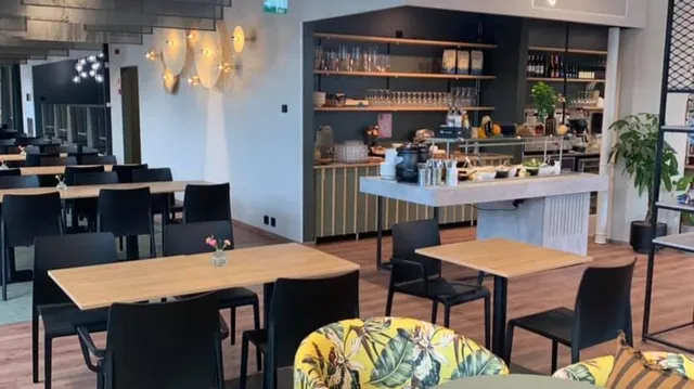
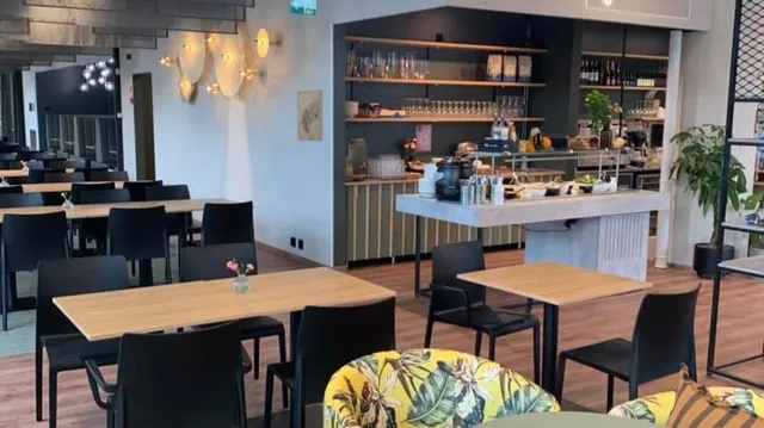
+ wall art (309, 116)
